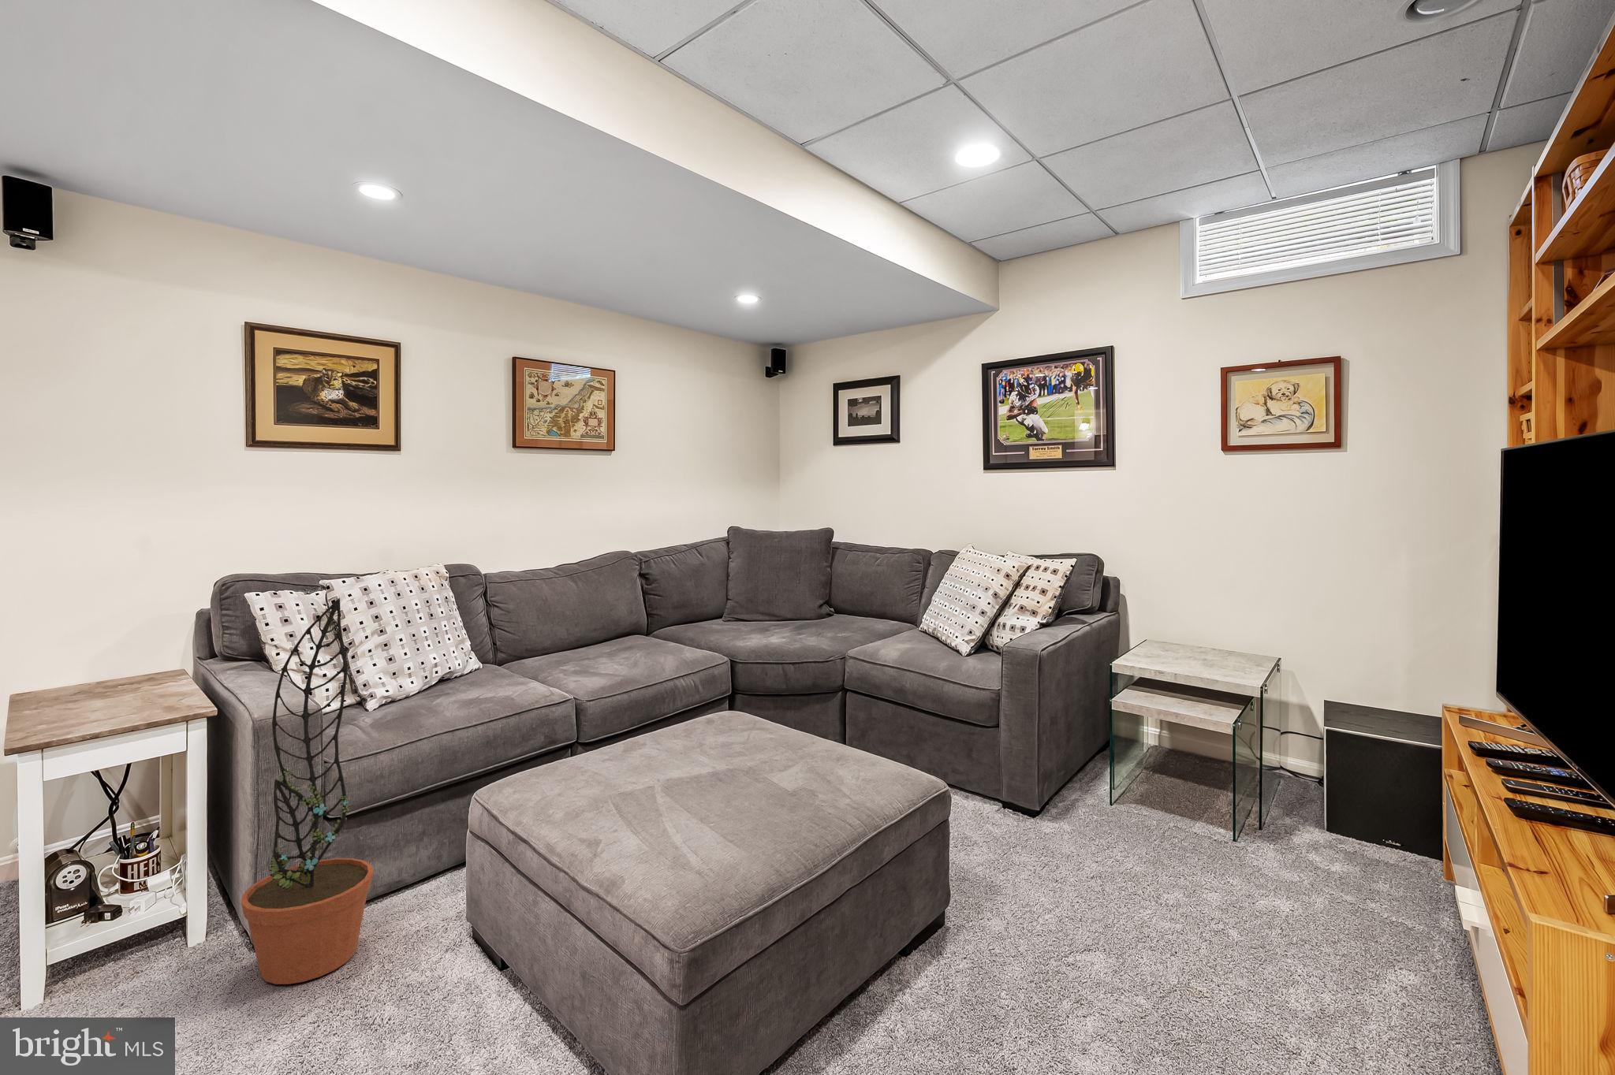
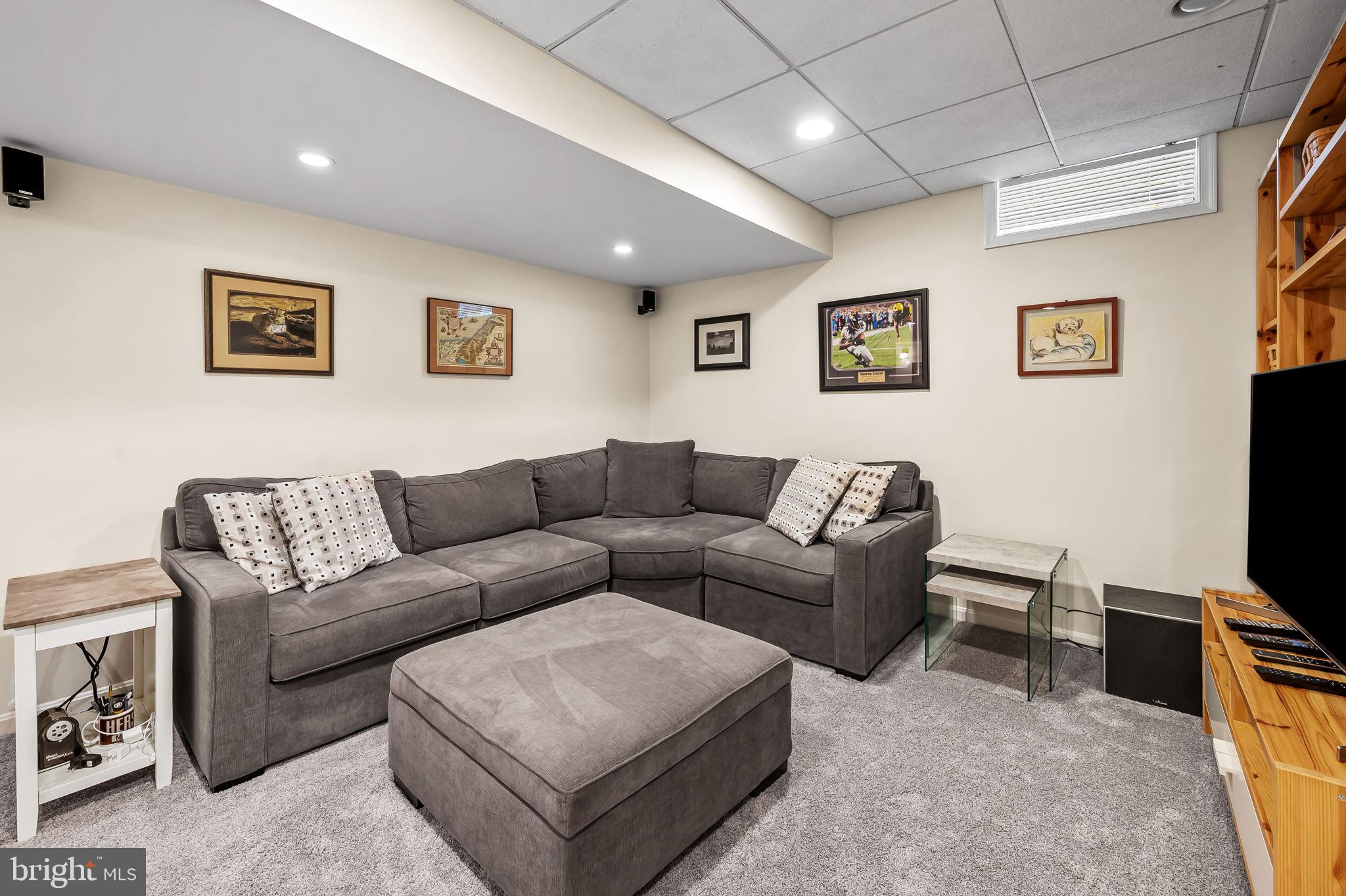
- decorative plant (310, 780)
